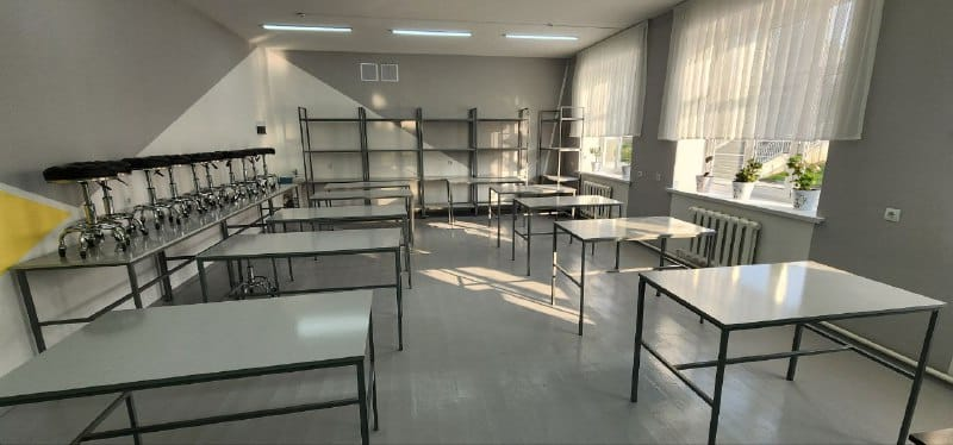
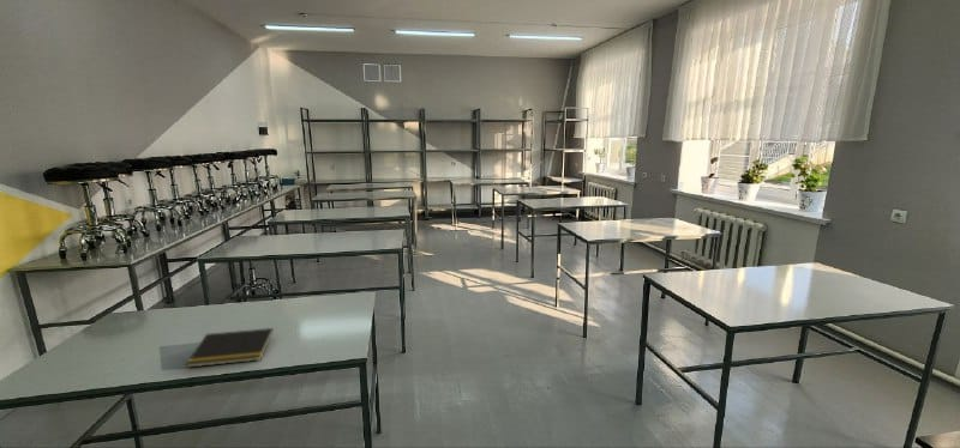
+ notepad (232, 346)
